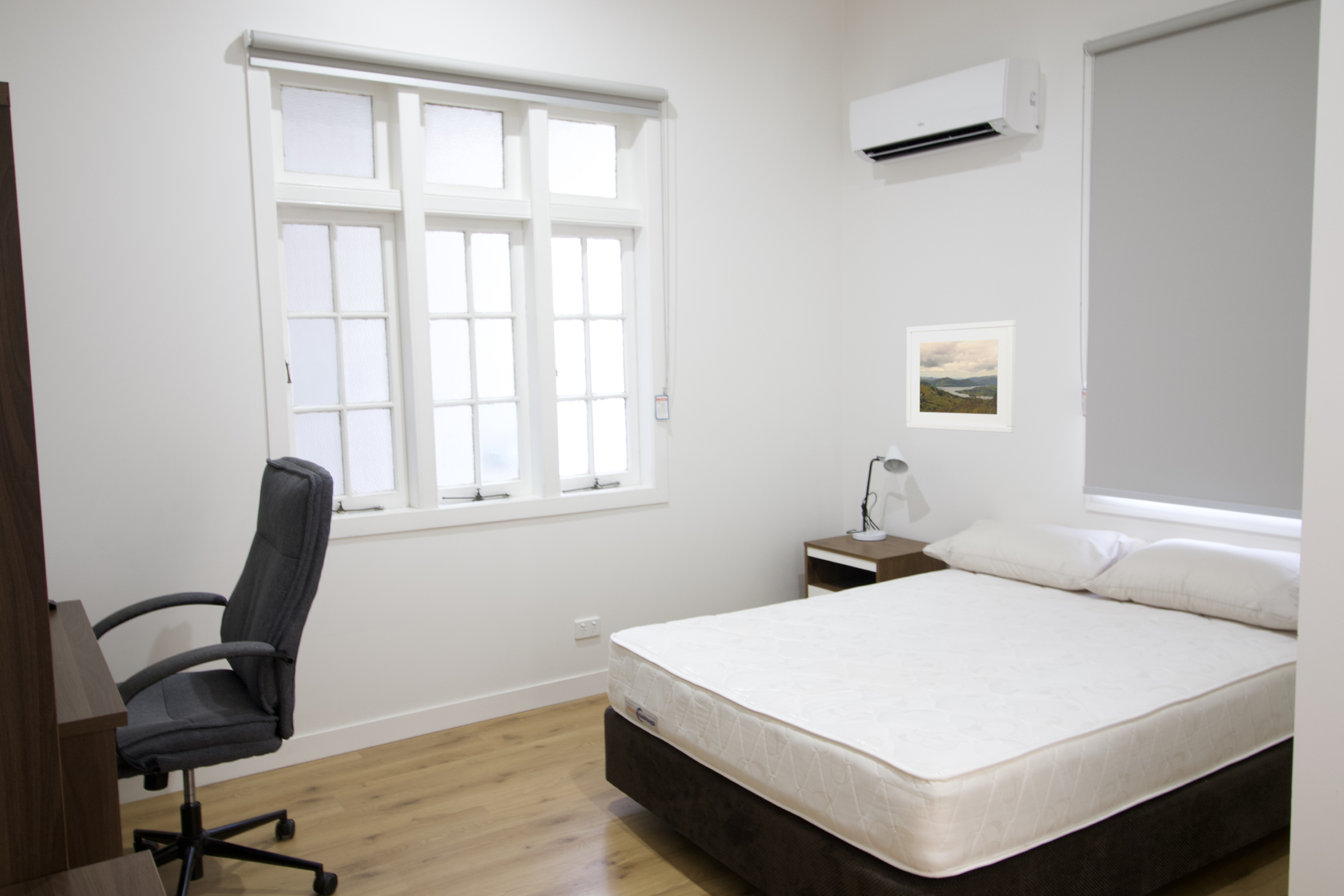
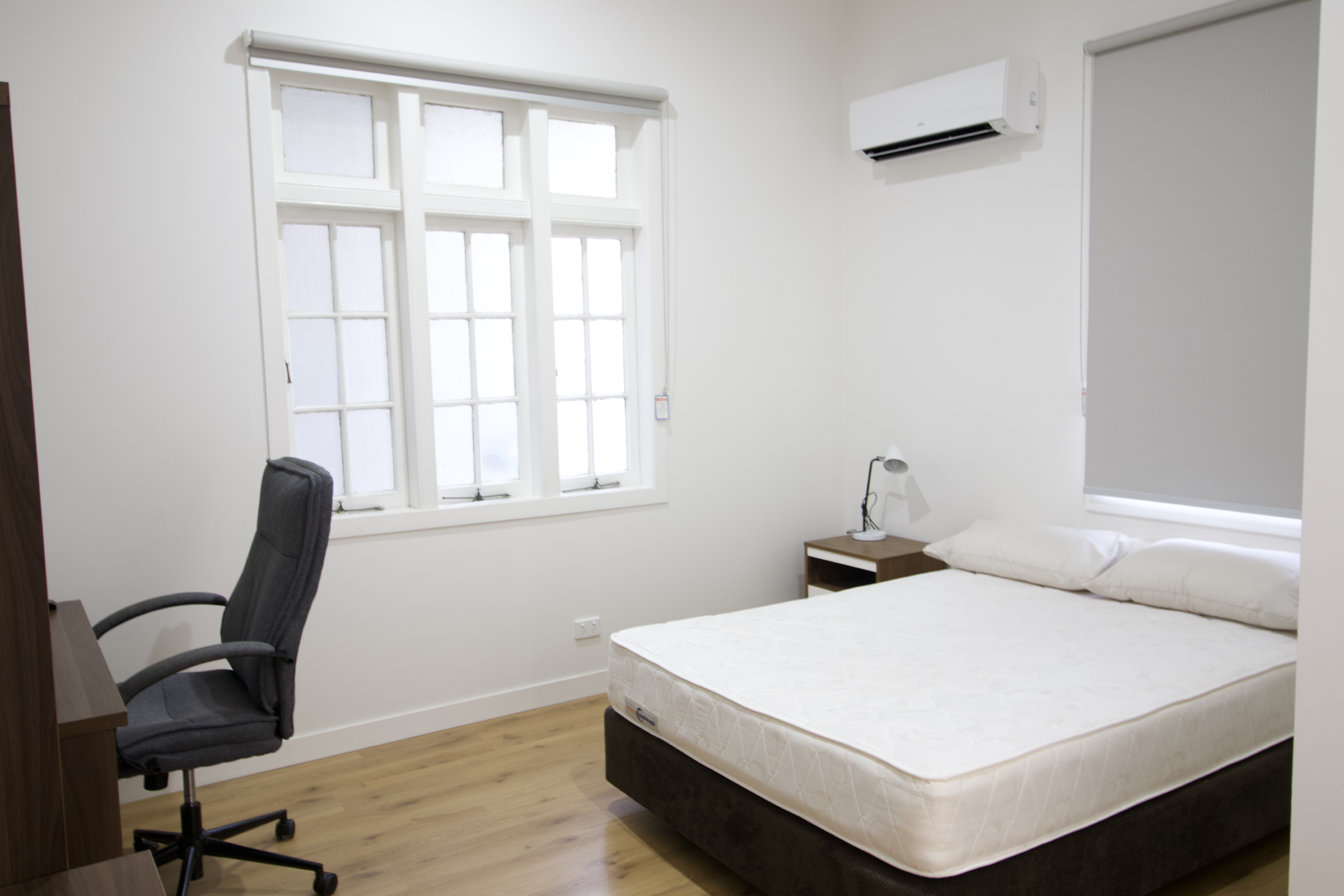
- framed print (958, 377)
